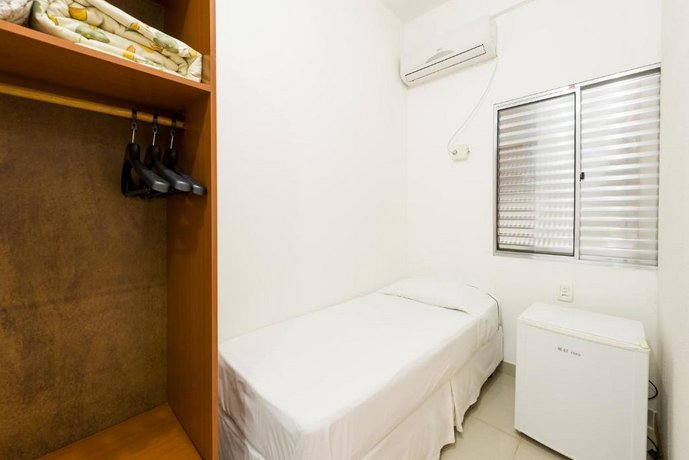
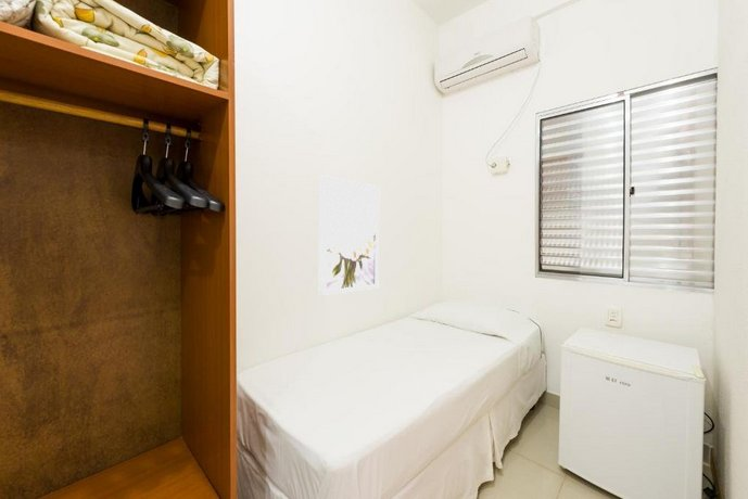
+ wall art (351, 236)
